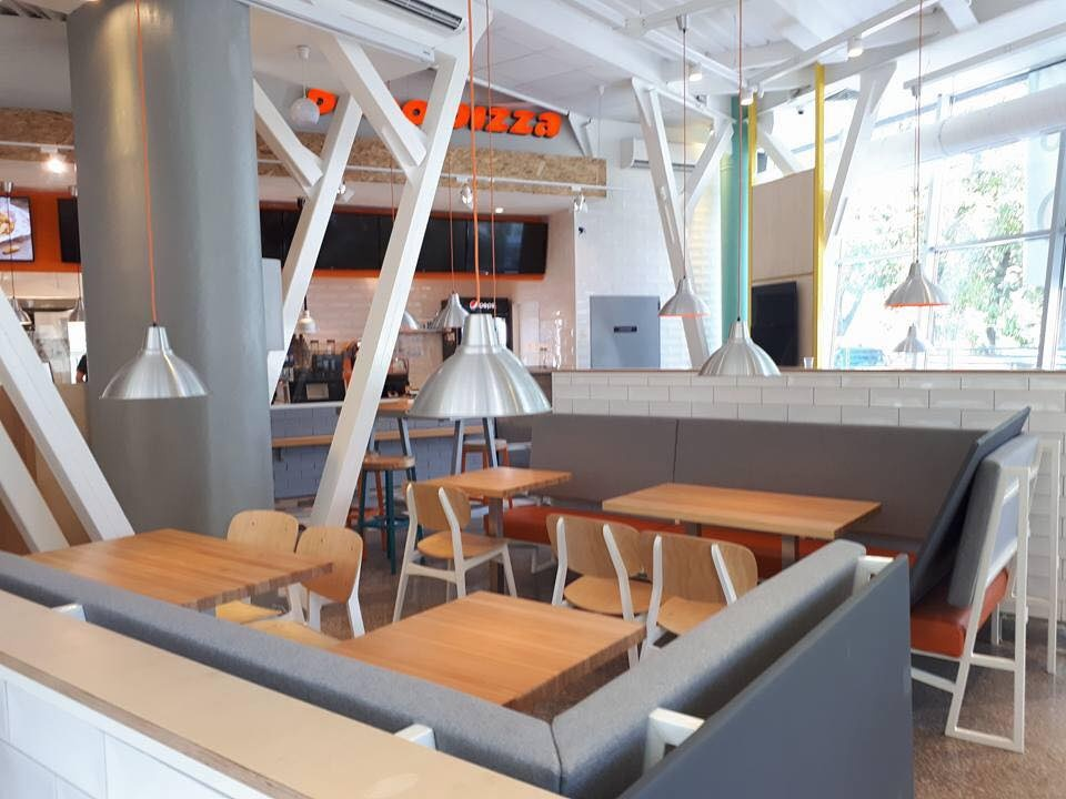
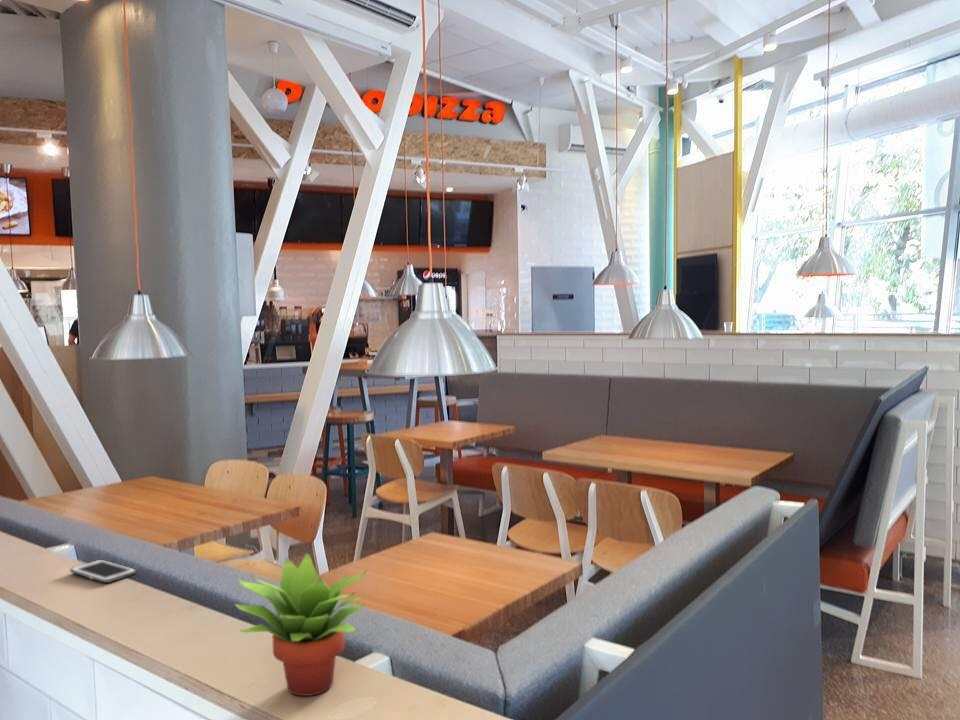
+ succulent plant (302, 624)
+ cell phone (103, 571)
